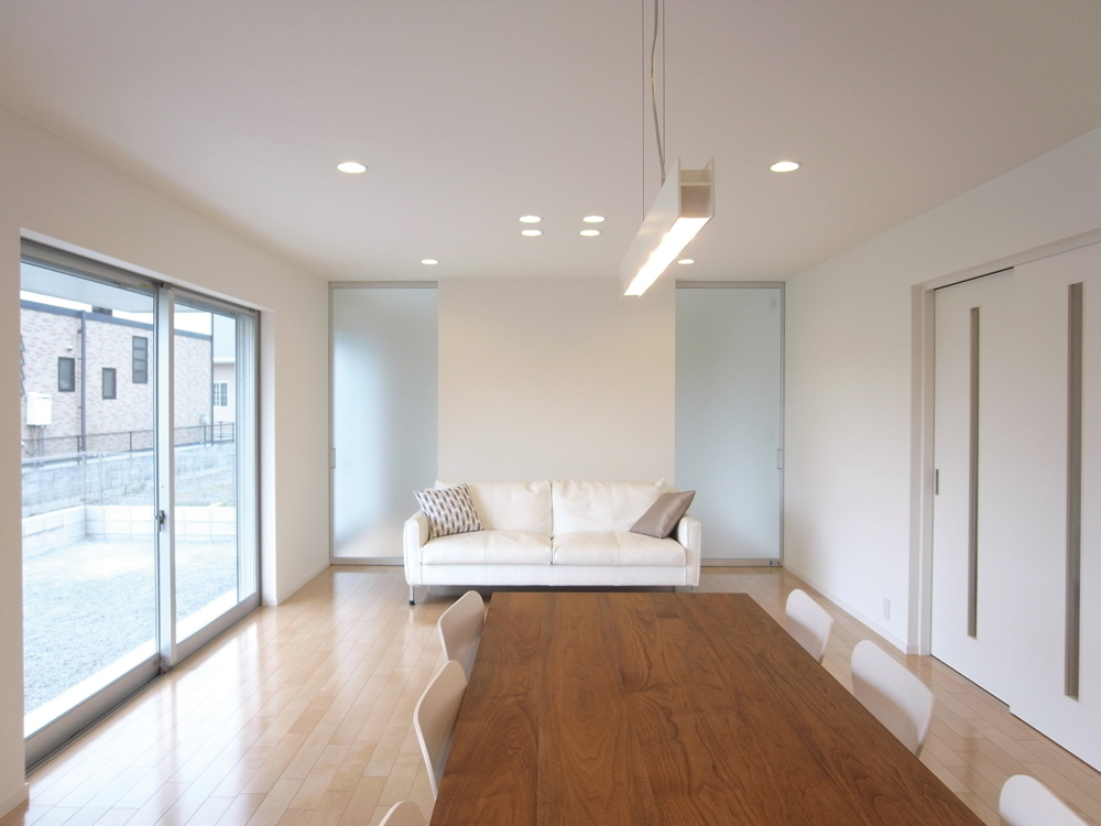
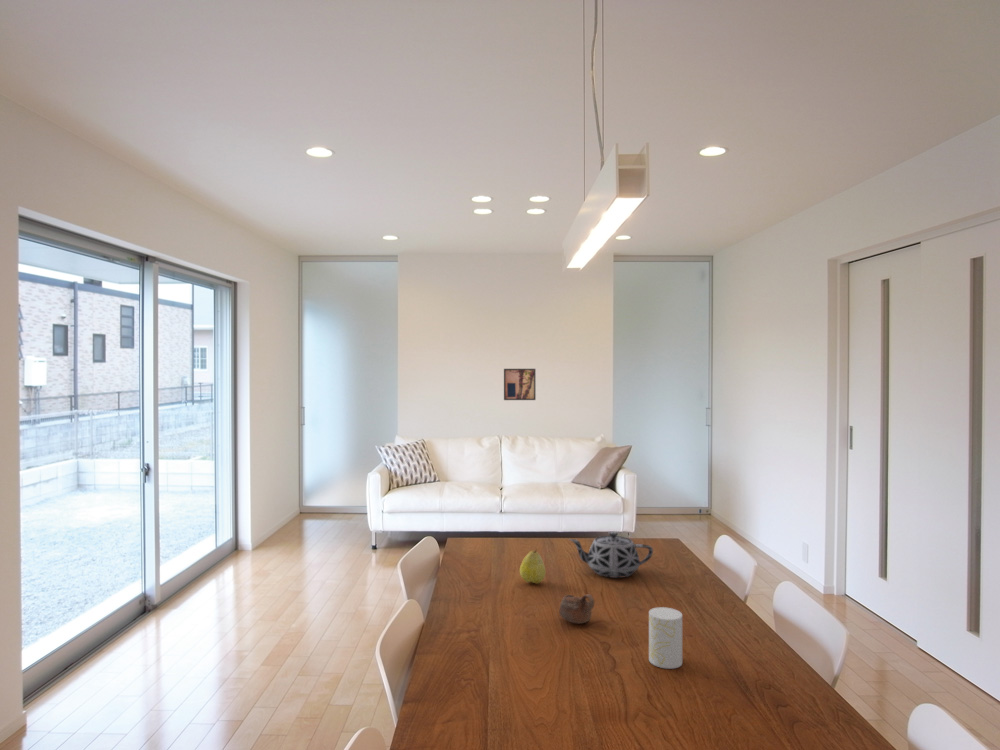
+ teapot (610, 552)
+ wall art (519, 384)
+ cup (576, 606)
+ fruit (532, 565)
+ cup (665, 637)
